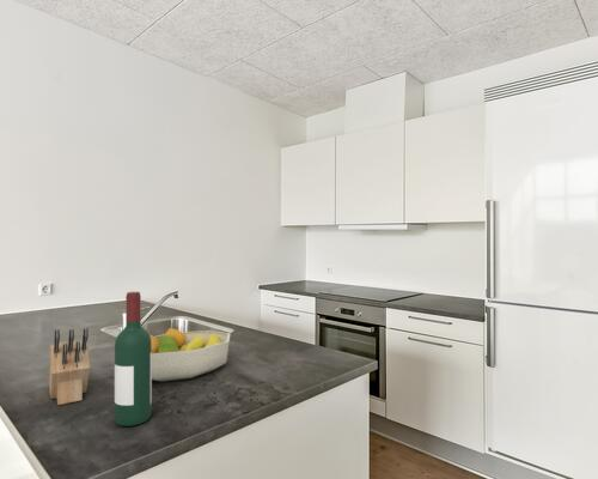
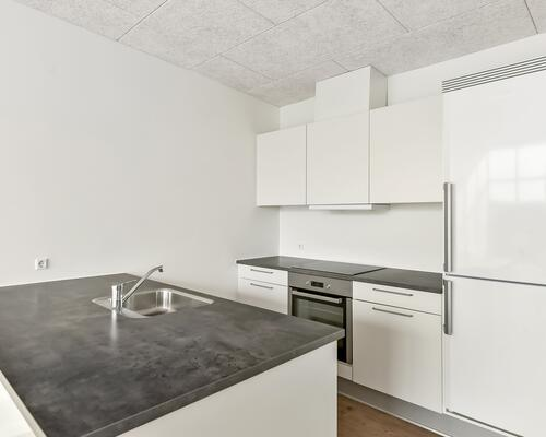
- knife block (68, 358)
- fruit bowl (181, 348)
- wine bottle (133, 356)
